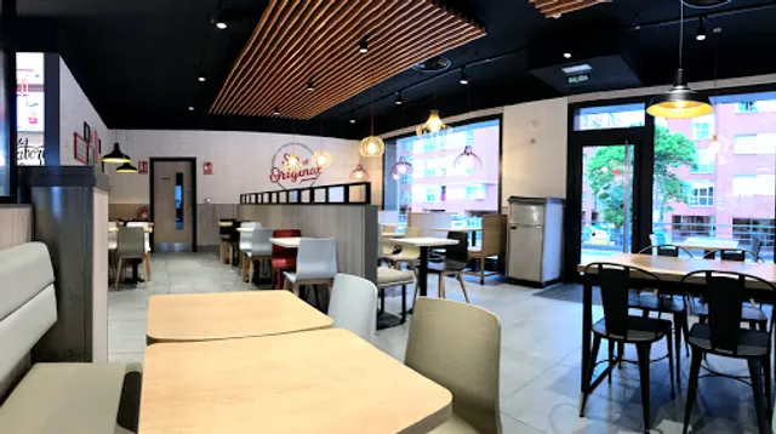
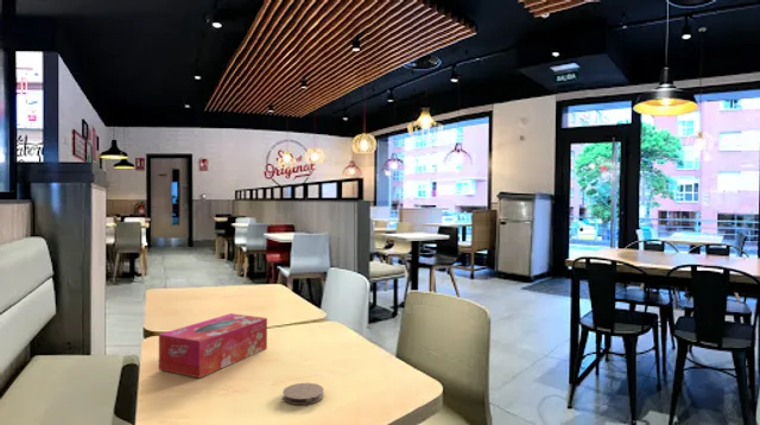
+ tissue box (216, 342)
+ coaster (303, 393)
